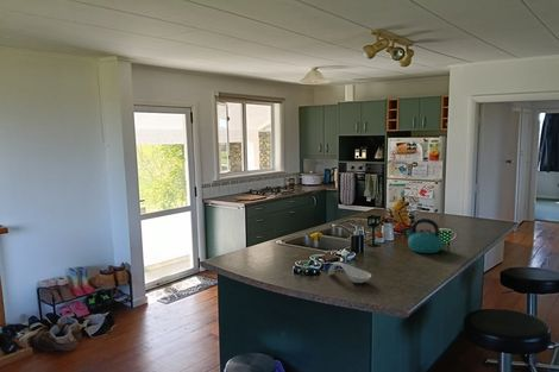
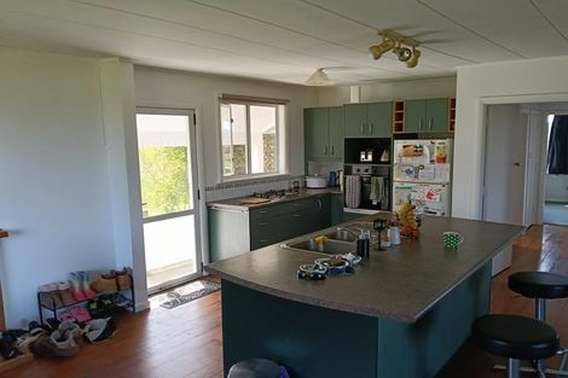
- kettle (422, 234)
- spoon rest (348, 272)
